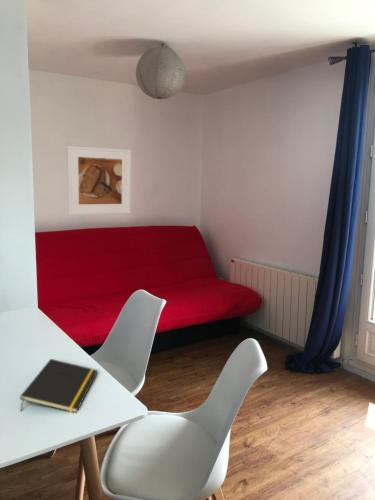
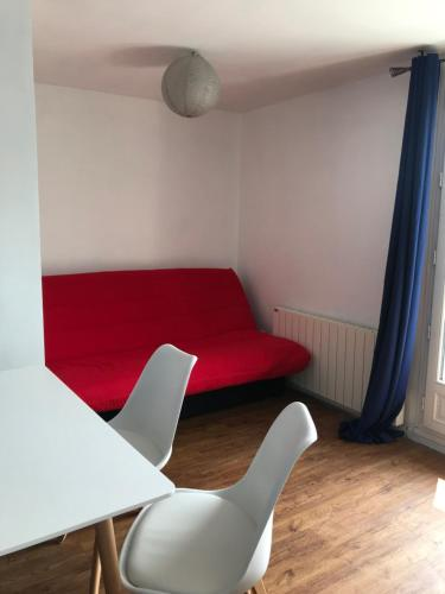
- notepad (62, 383)
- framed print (100, 181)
